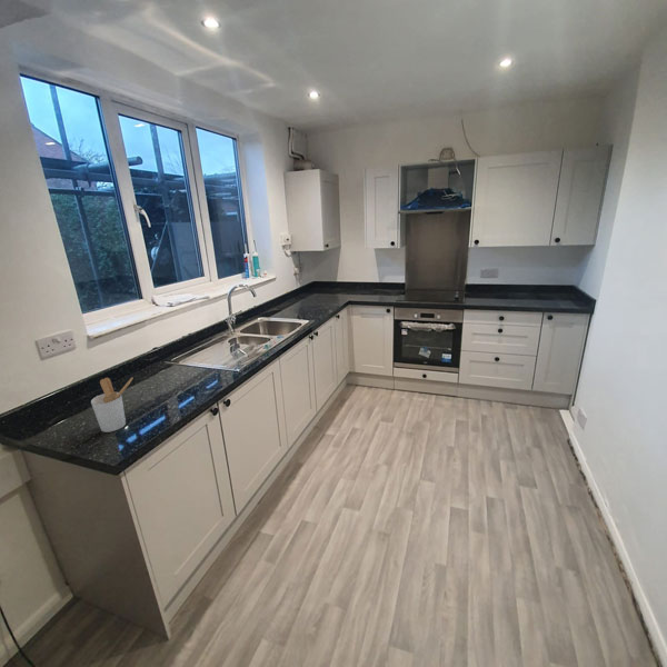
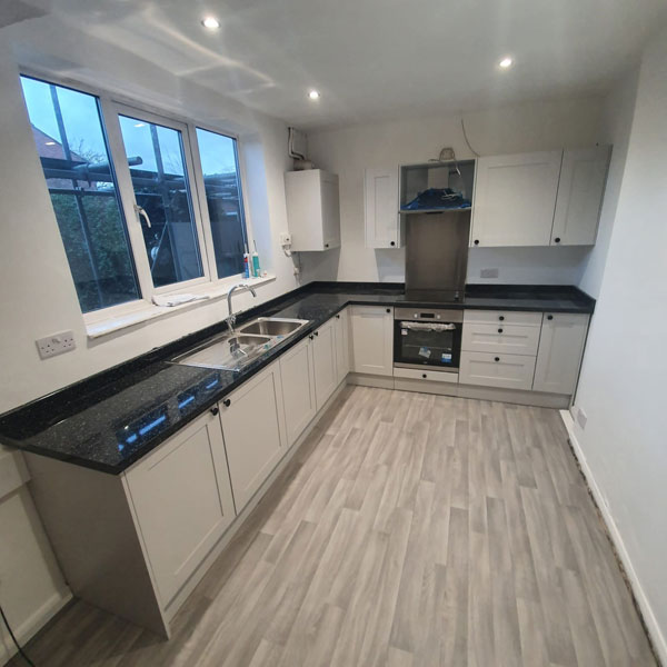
- utensil holder (116, 402)
